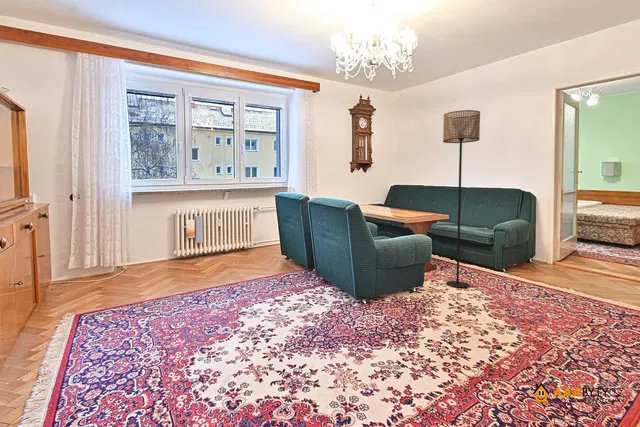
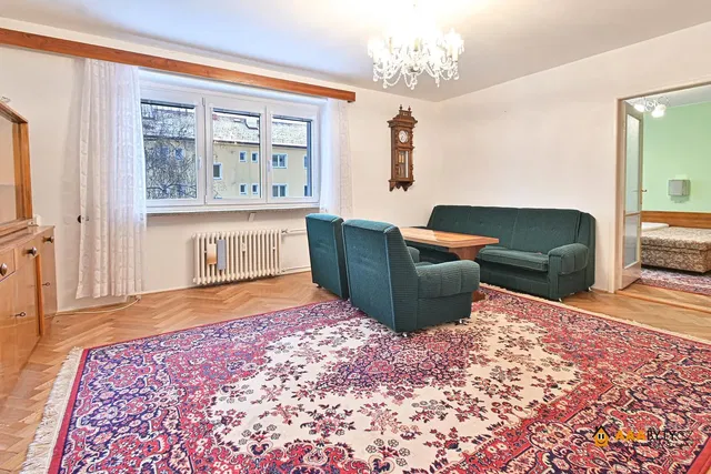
- floor lamp (459, 200)
